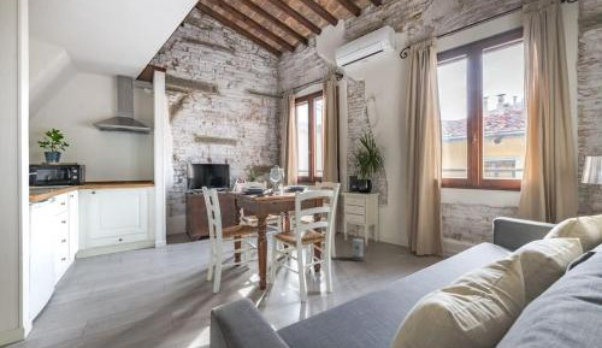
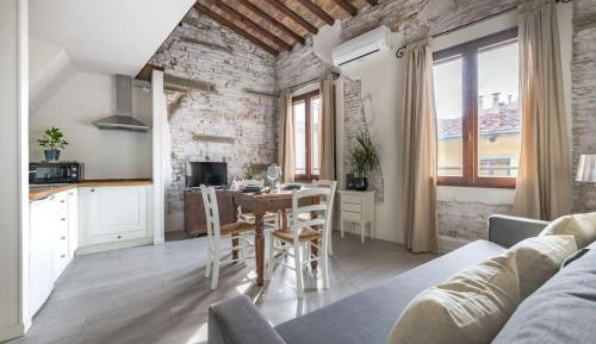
- watering can (358, 244)
